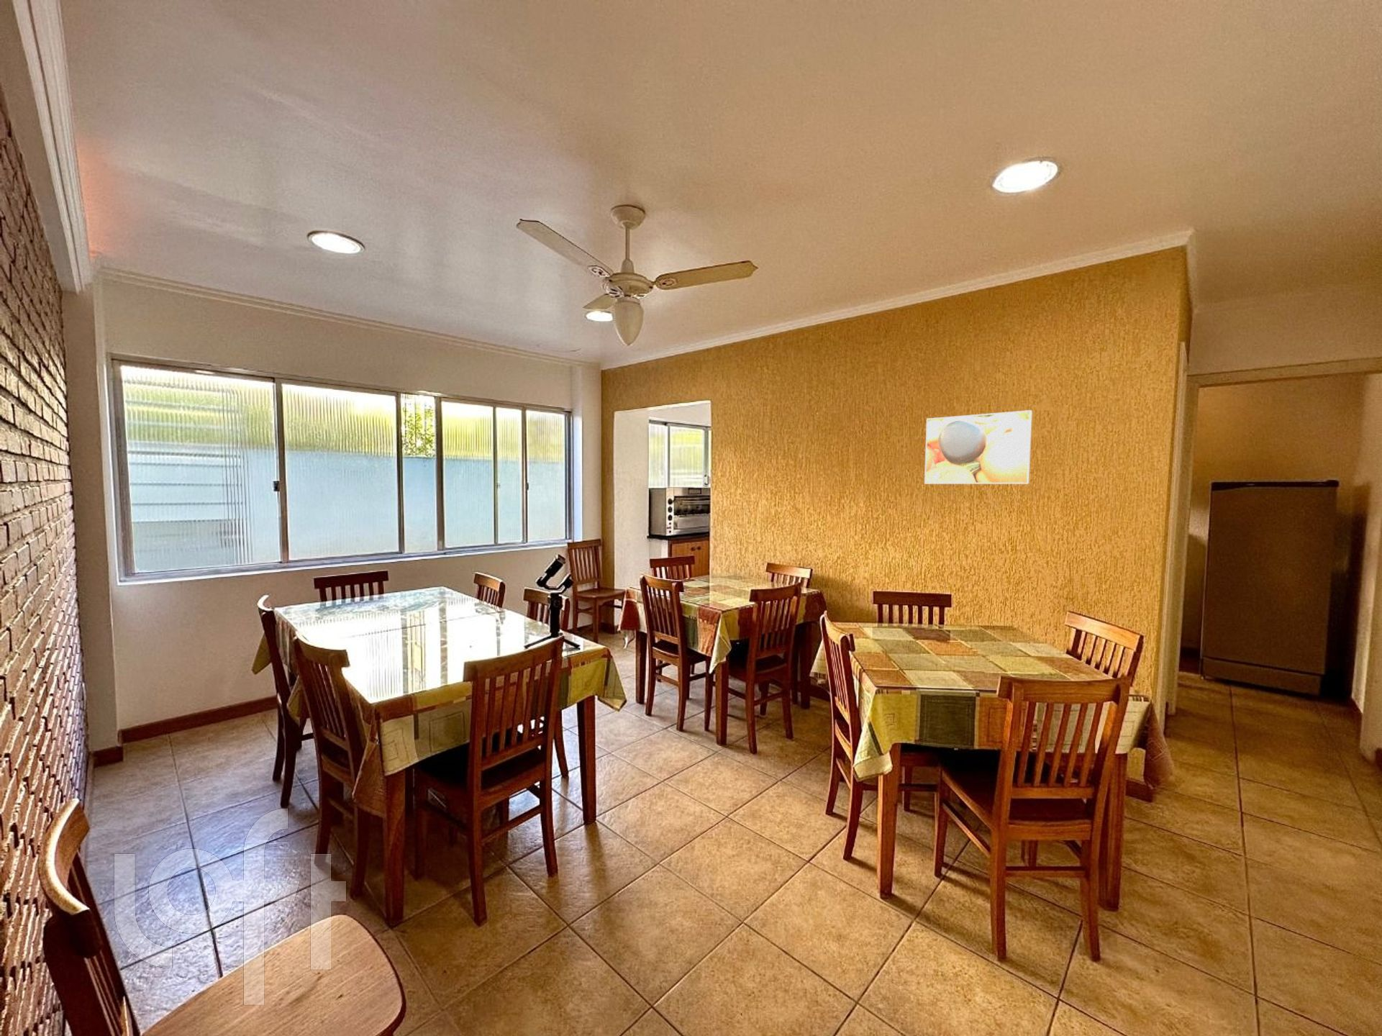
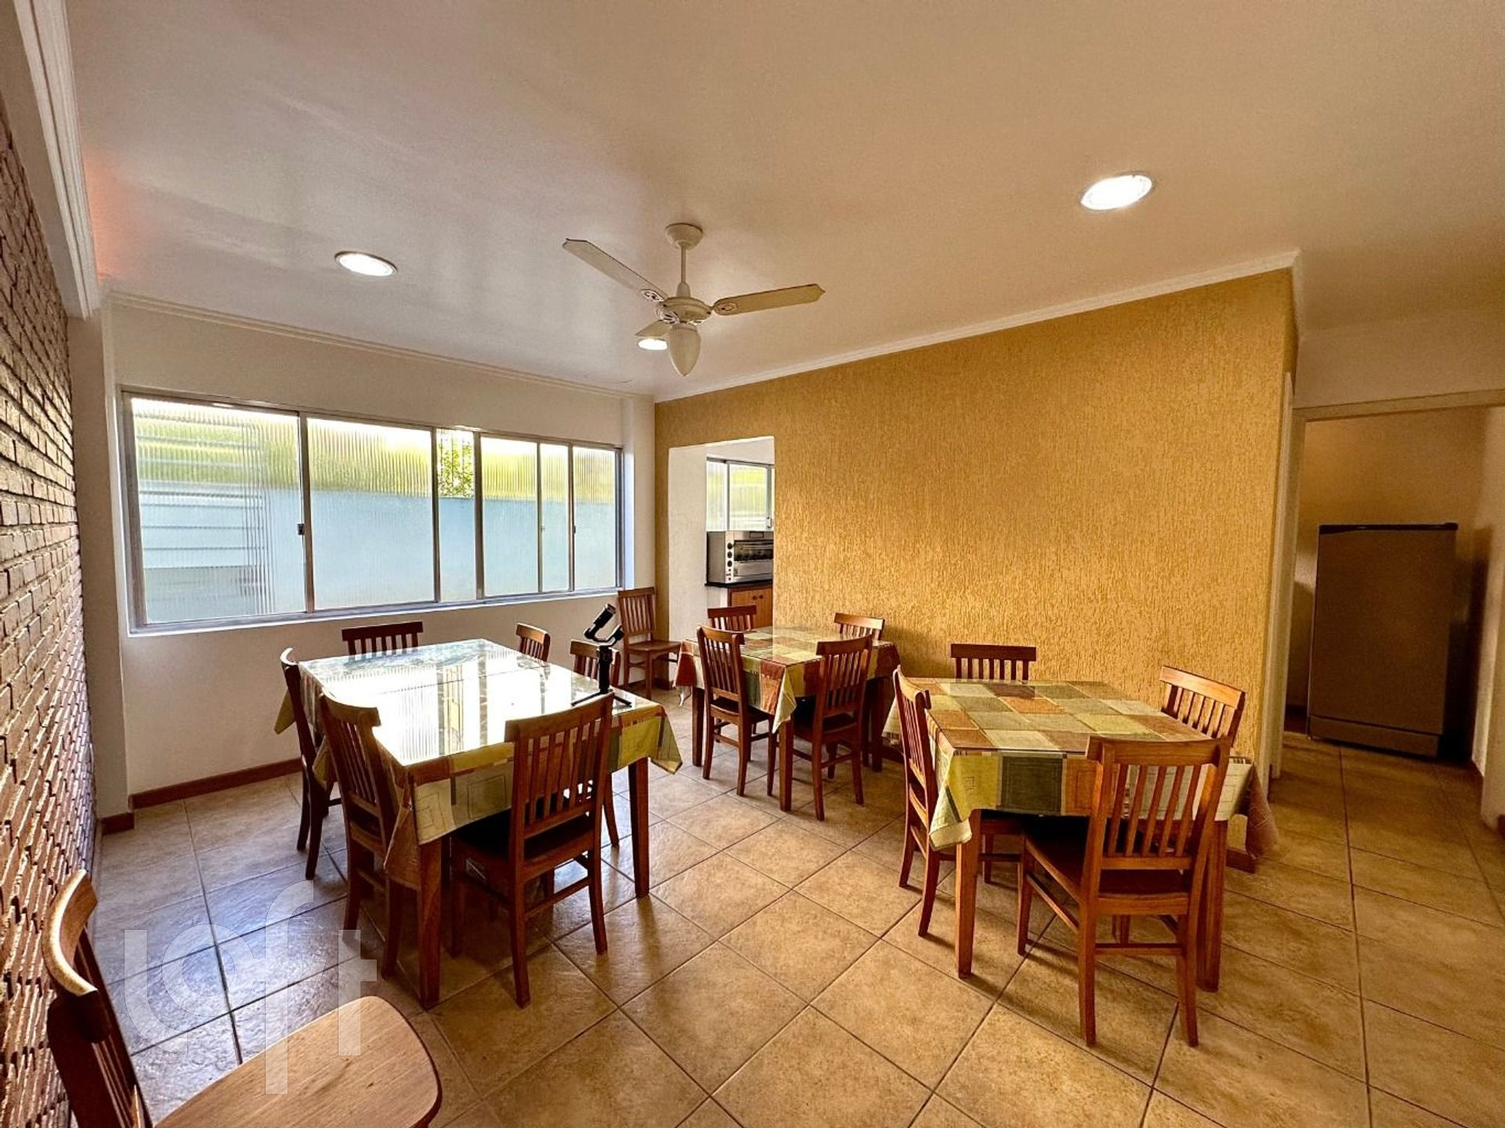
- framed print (975, 449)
